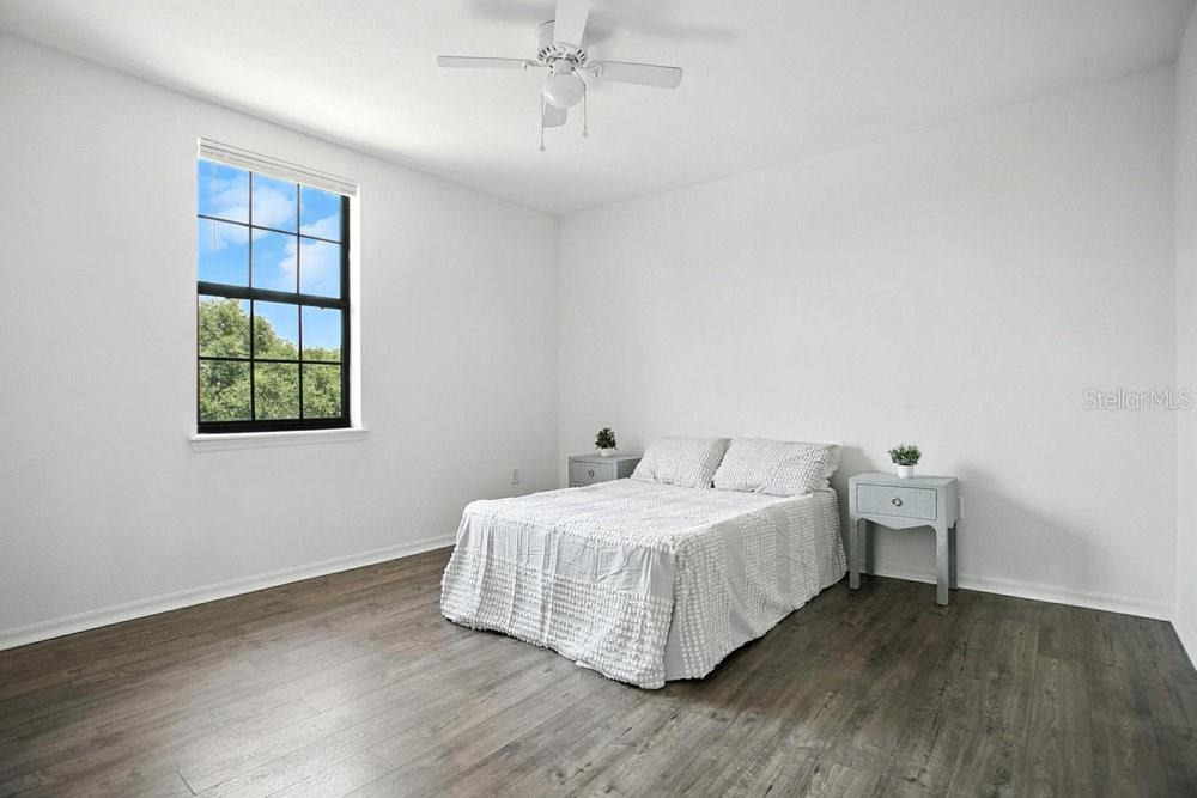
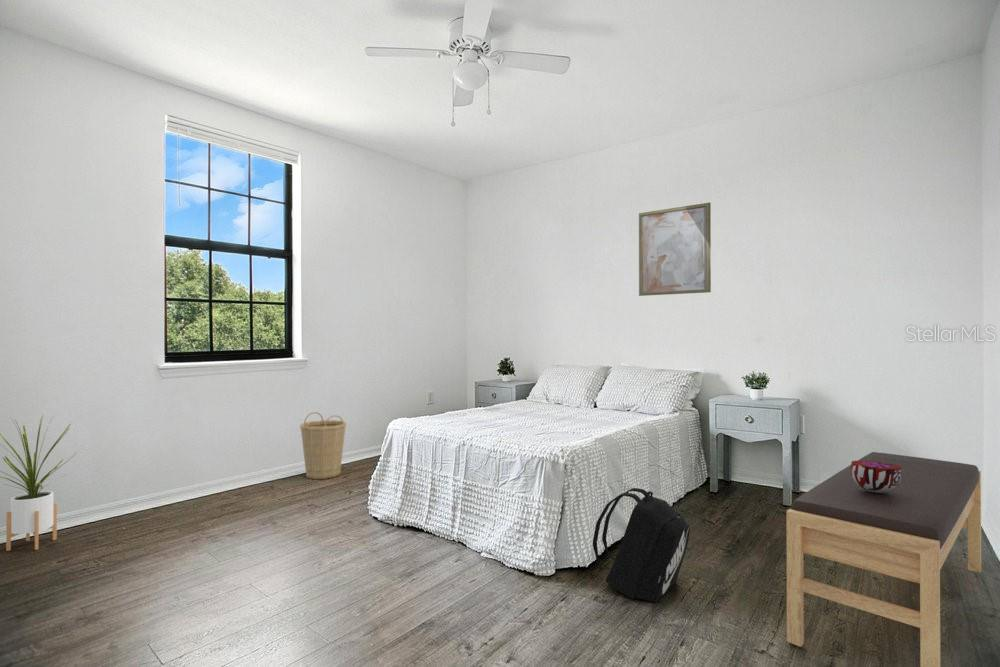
+ house plant (33, 479)
+ bench (896, 540)
+ decorative bowl (875, 477)
+ wall art (673, 251)
+ basket (323, 444)
+ backpack (637, 536)
